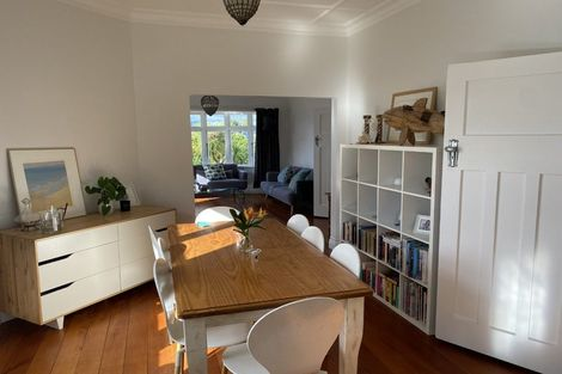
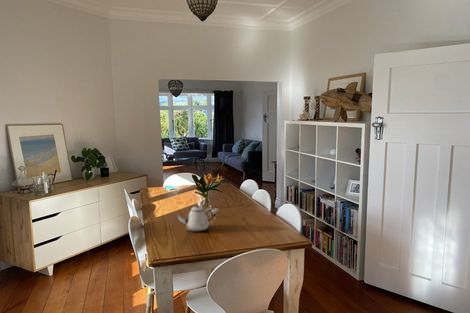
+ teapot (195, 217)
